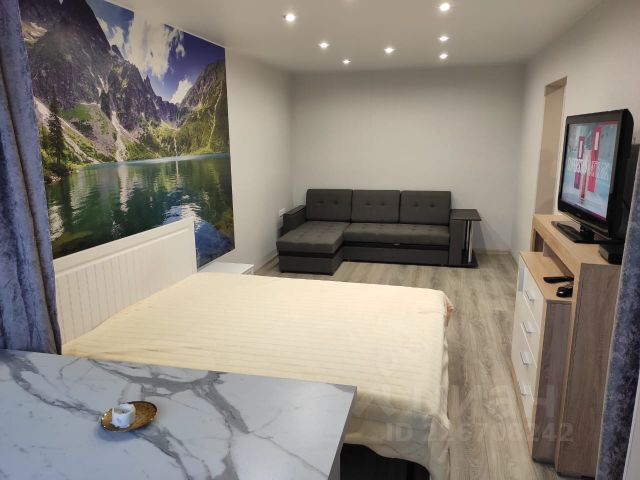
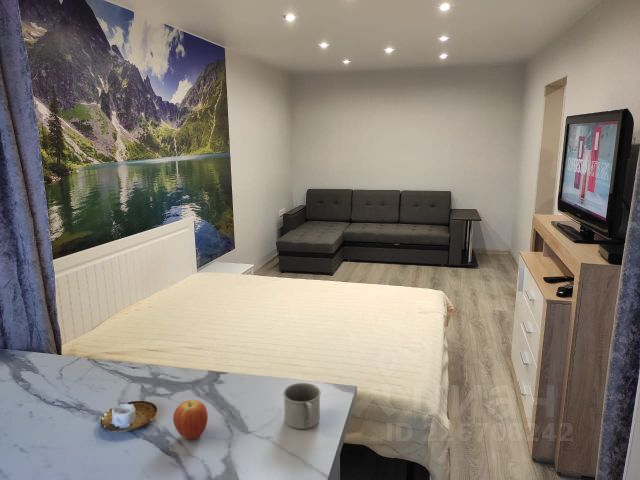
+ fruit (191, 418)
+ mug (303, 406)
